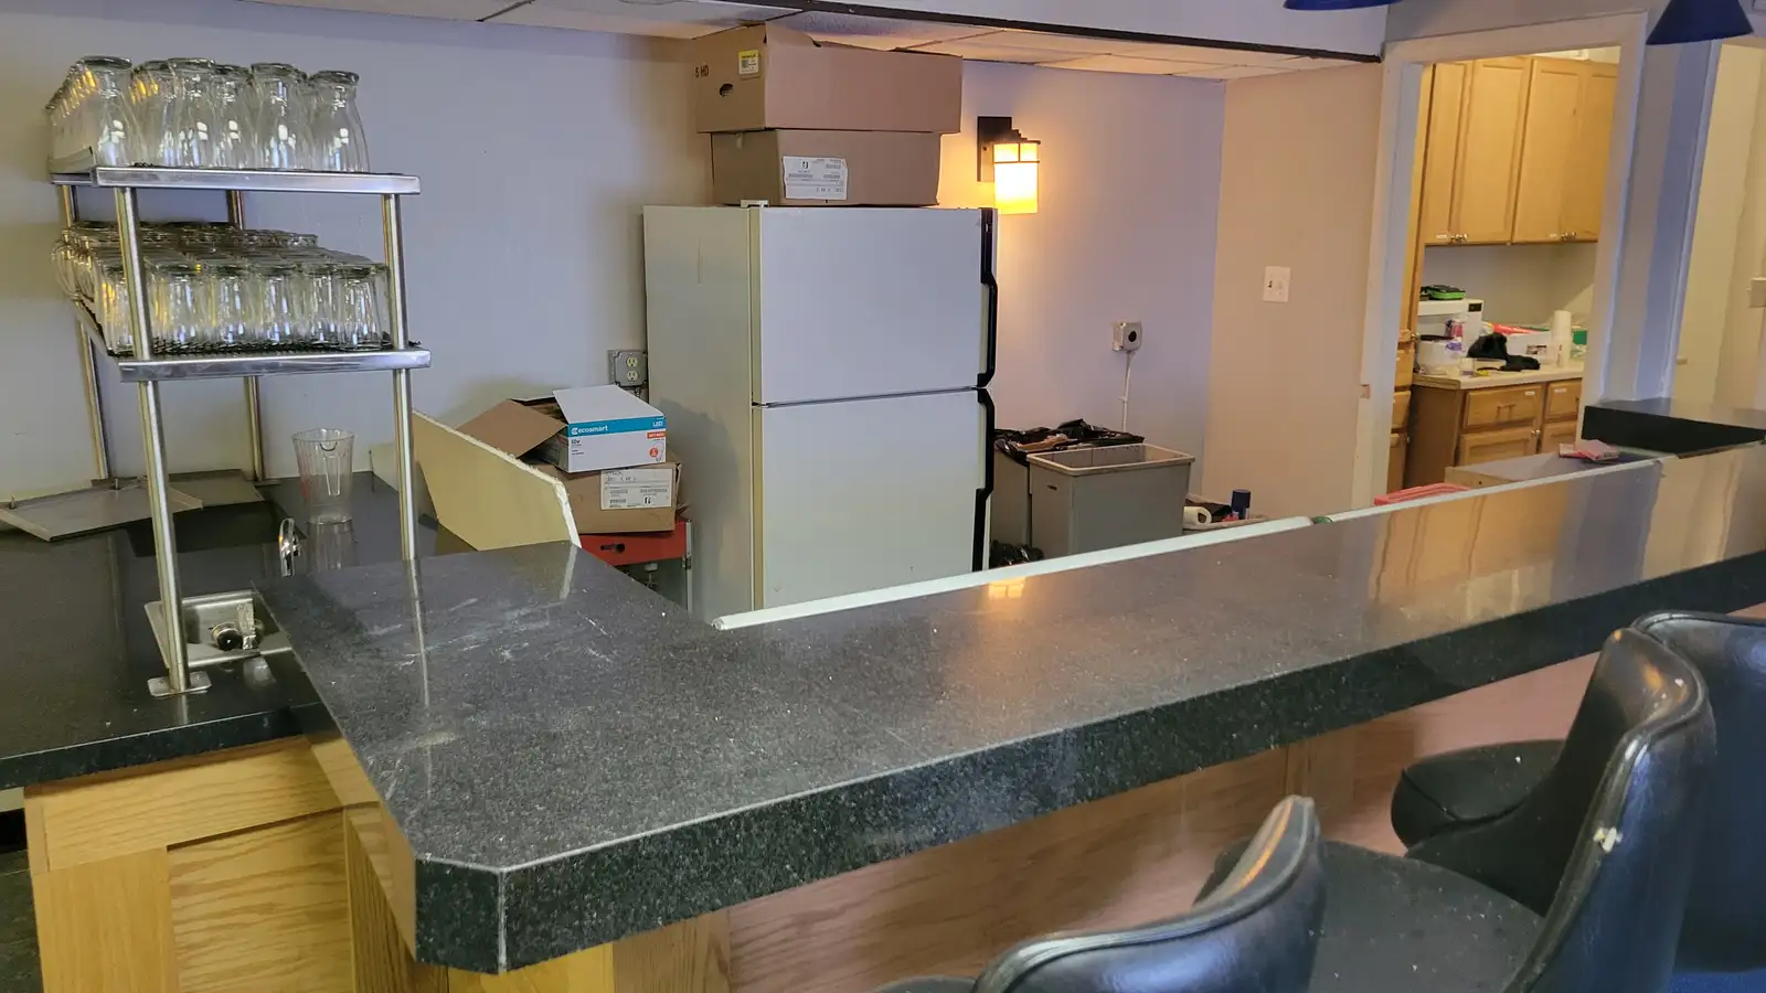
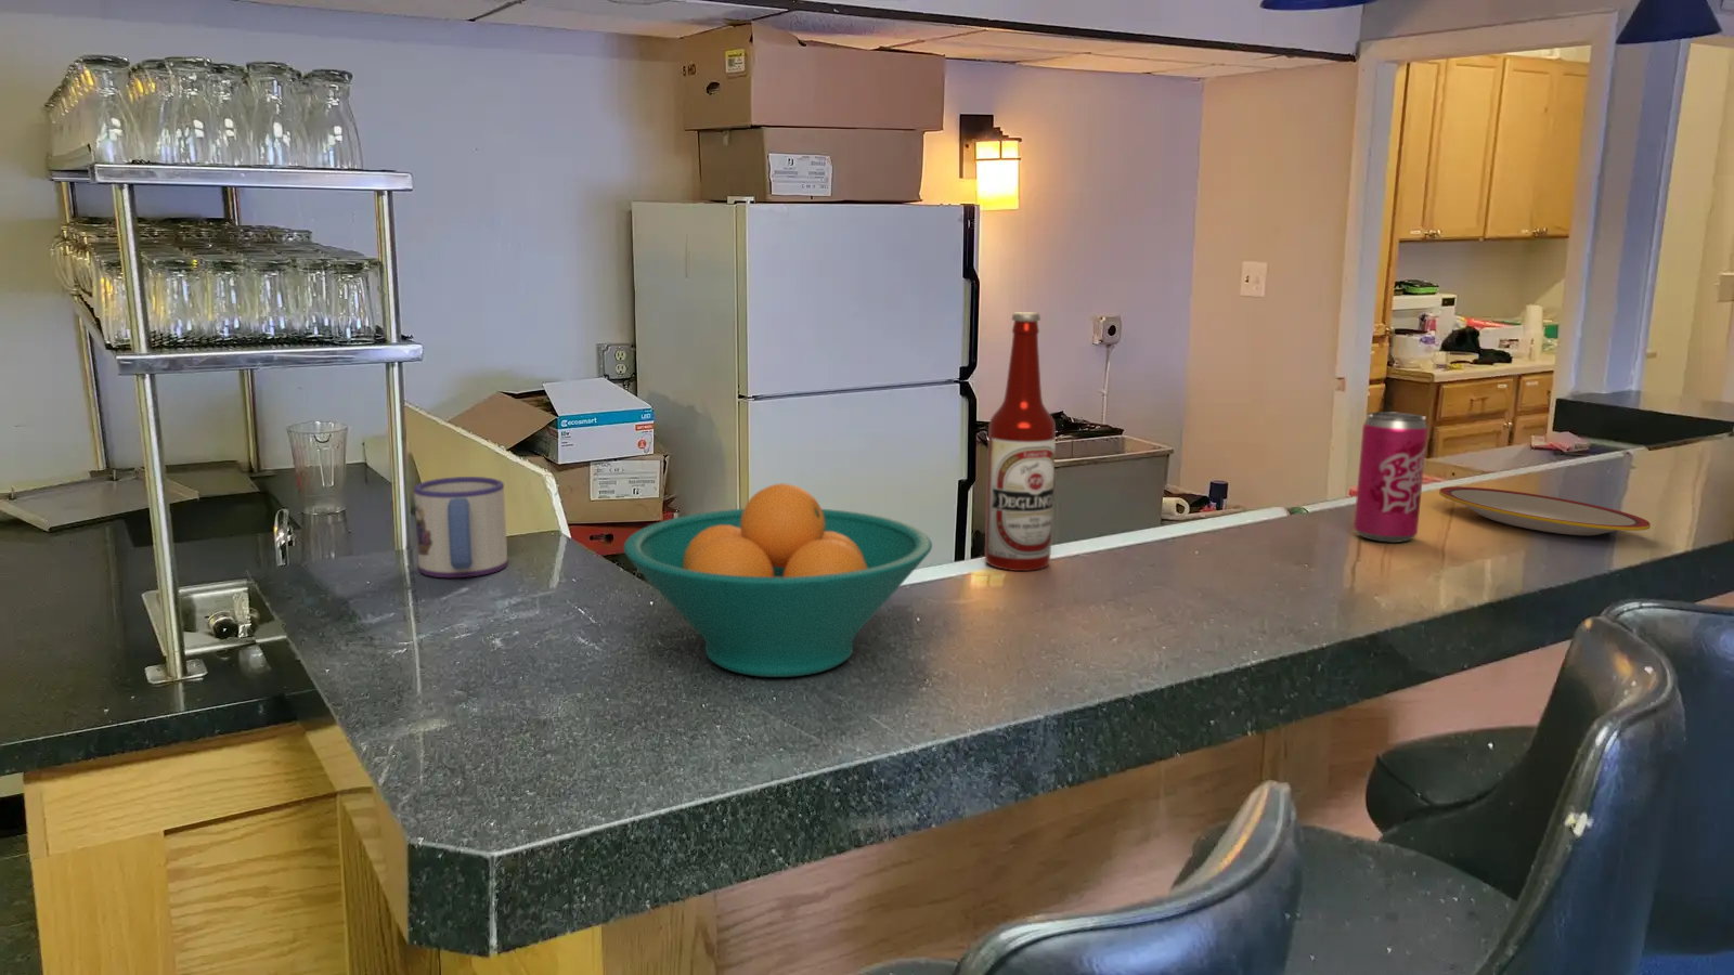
+ fruit bowl (779, 571)
+ beverage can (1390, 475)
+ mug (461, 529)
+ plate (1536, 513)
+ alcohol (1021, 440)
